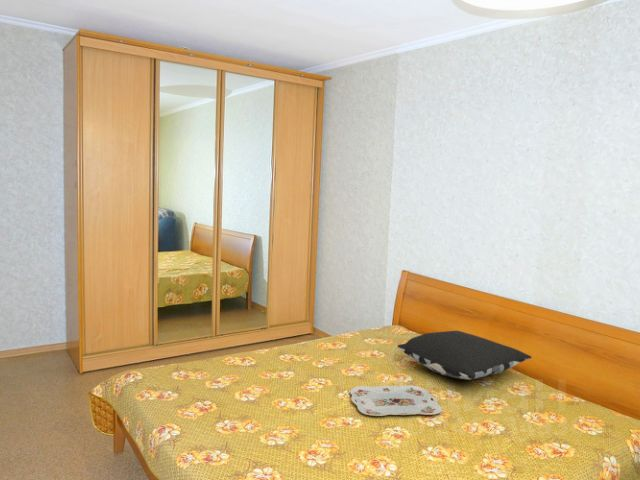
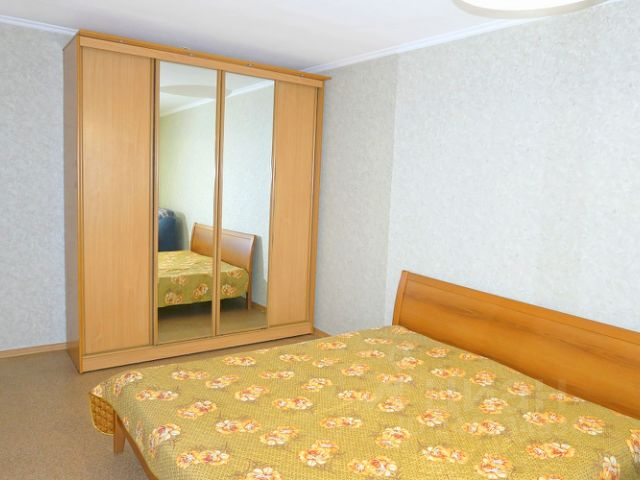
- serving tray (394, 400)
- pillow (463, 353)
